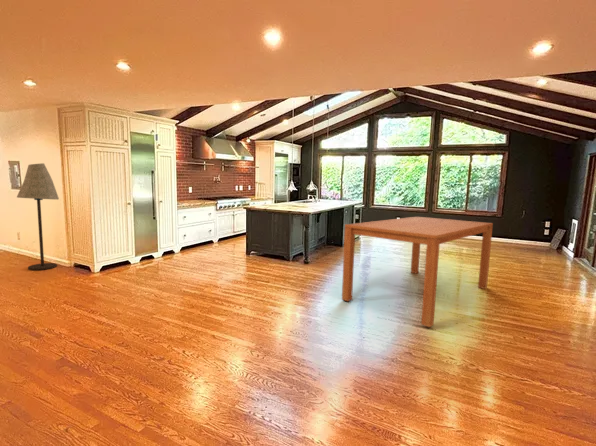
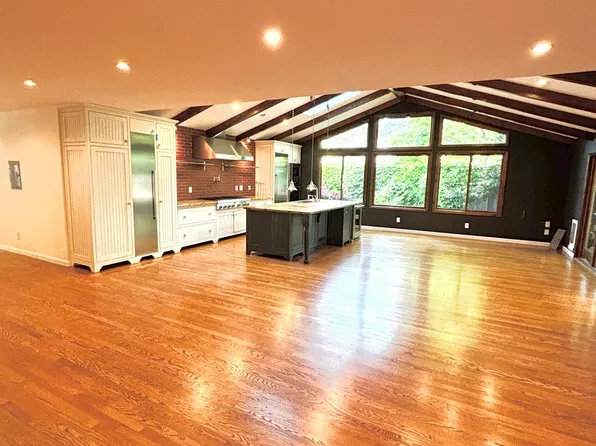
- dining table (418, 259)
- floor lamp (39, 216)
